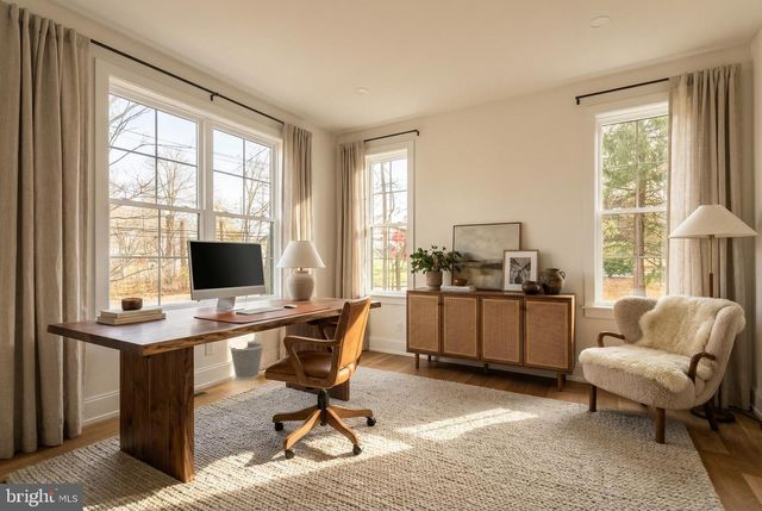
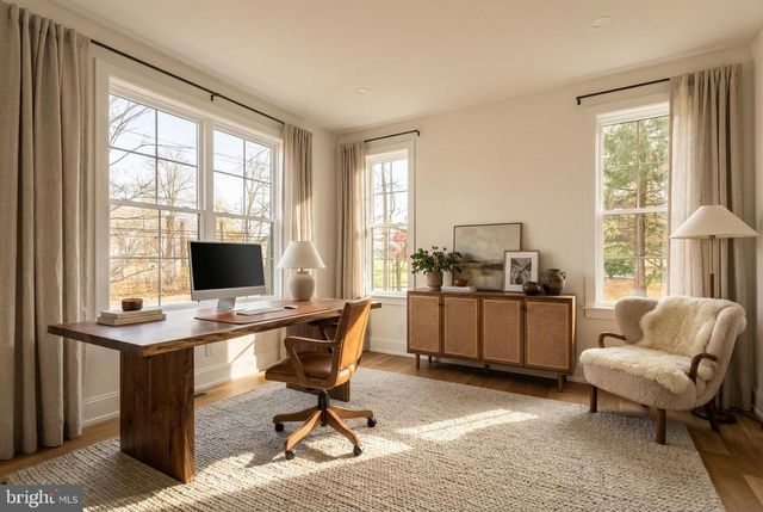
- wastebasket (246, 360)
